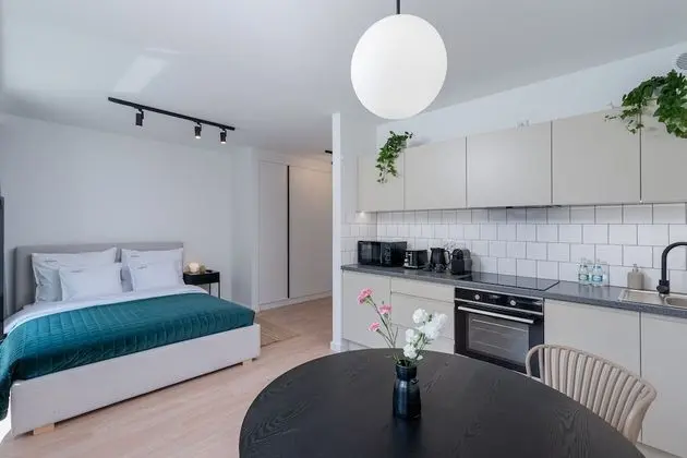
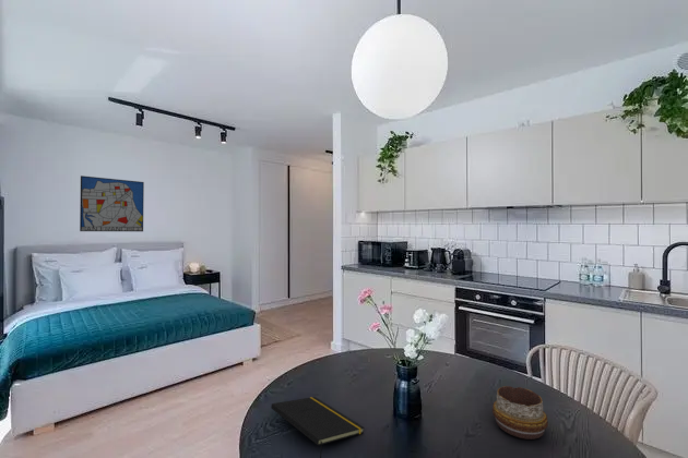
+ decorative bowl (519, 411)
+ notepad (316, 418)
+ wall art (114, 205)
